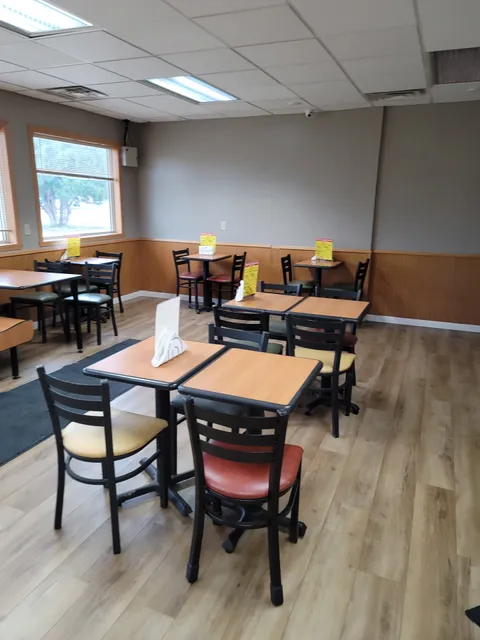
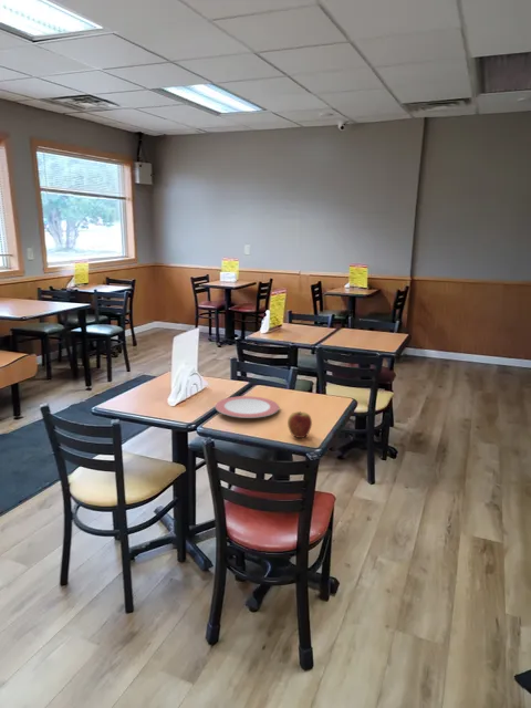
+ plate (247, 407)
+ apple (299, 424)
